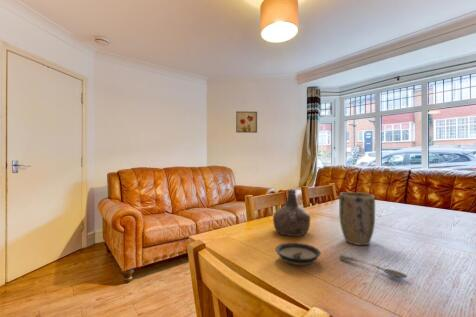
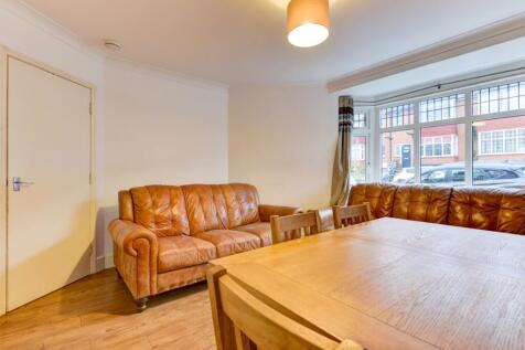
- bottle (291, 211)
- saucer (297, 255)
- wall art (246, 122)
- soupspoon (370, 264)
- plant pot (356, 217)
